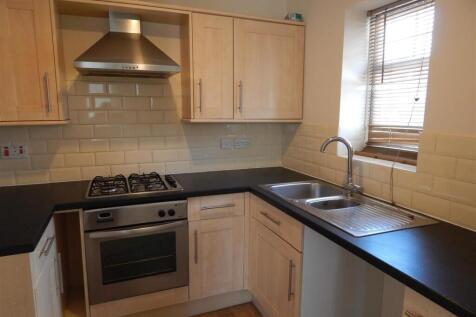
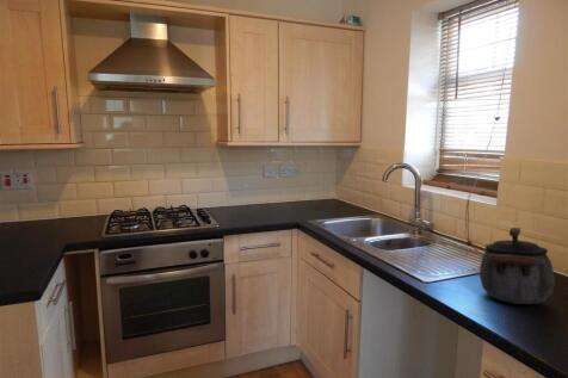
+ kettle (517, 264)
